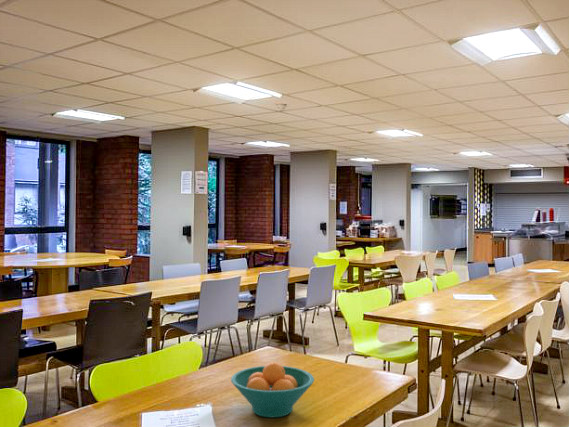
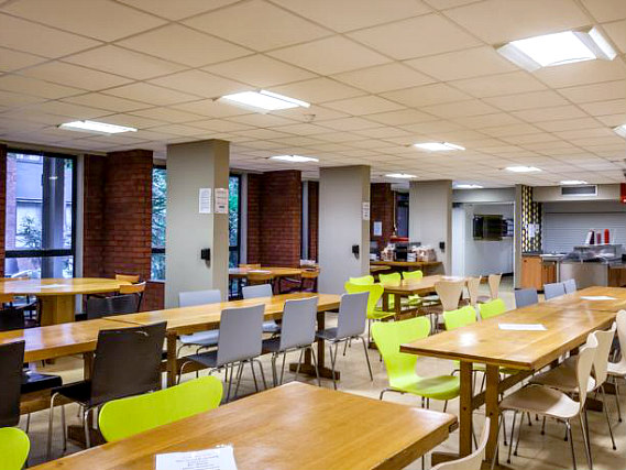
- fruit bowl (272, 386)
